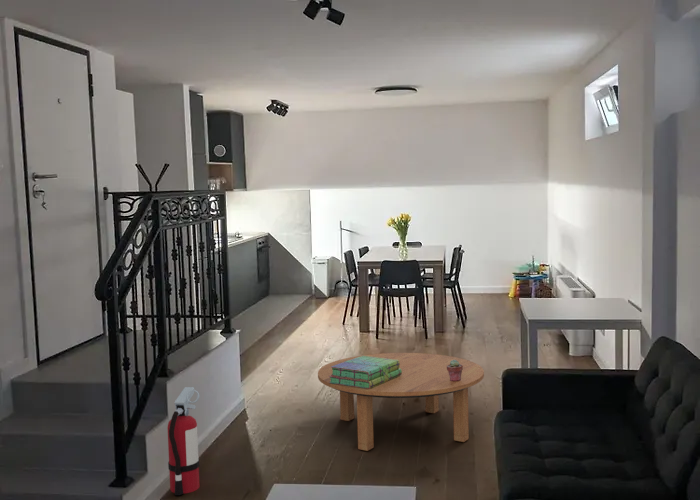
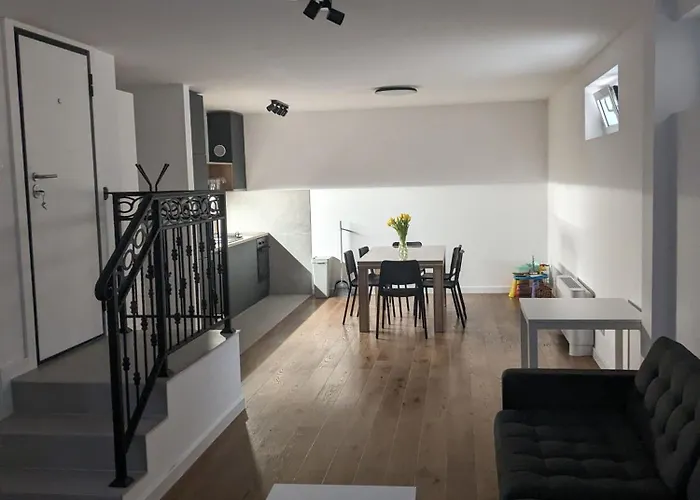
- potted succulent (454, 369)
- stack of books (365, 370)
- fire extinguisher (184, 439)
- coffee table (400, 397)
